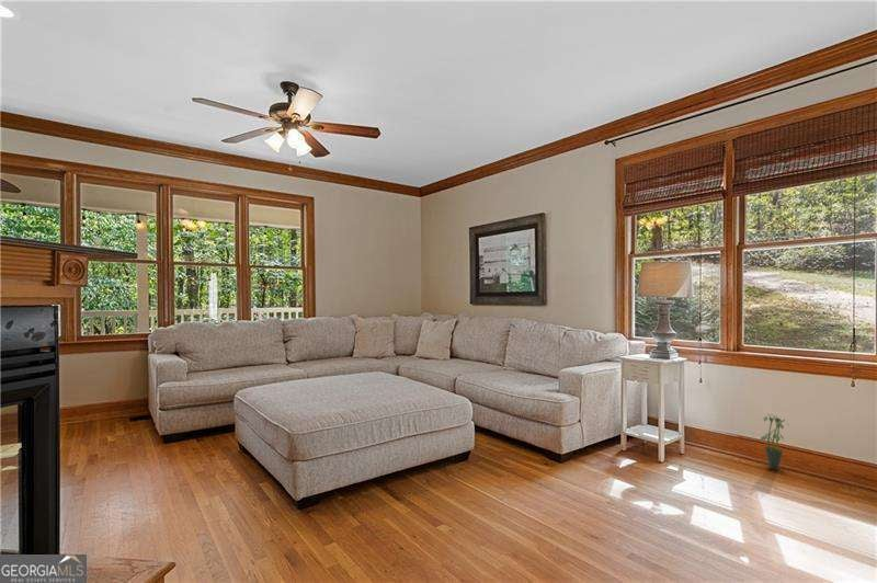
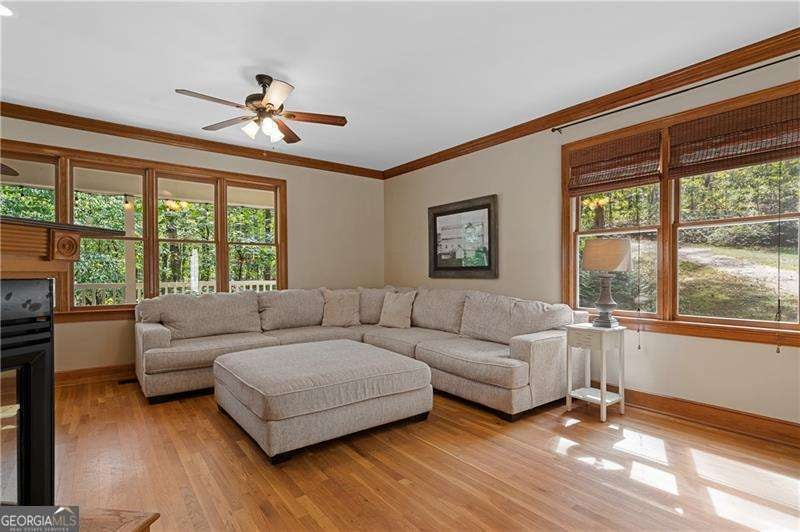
- potted plant (776, 442)
